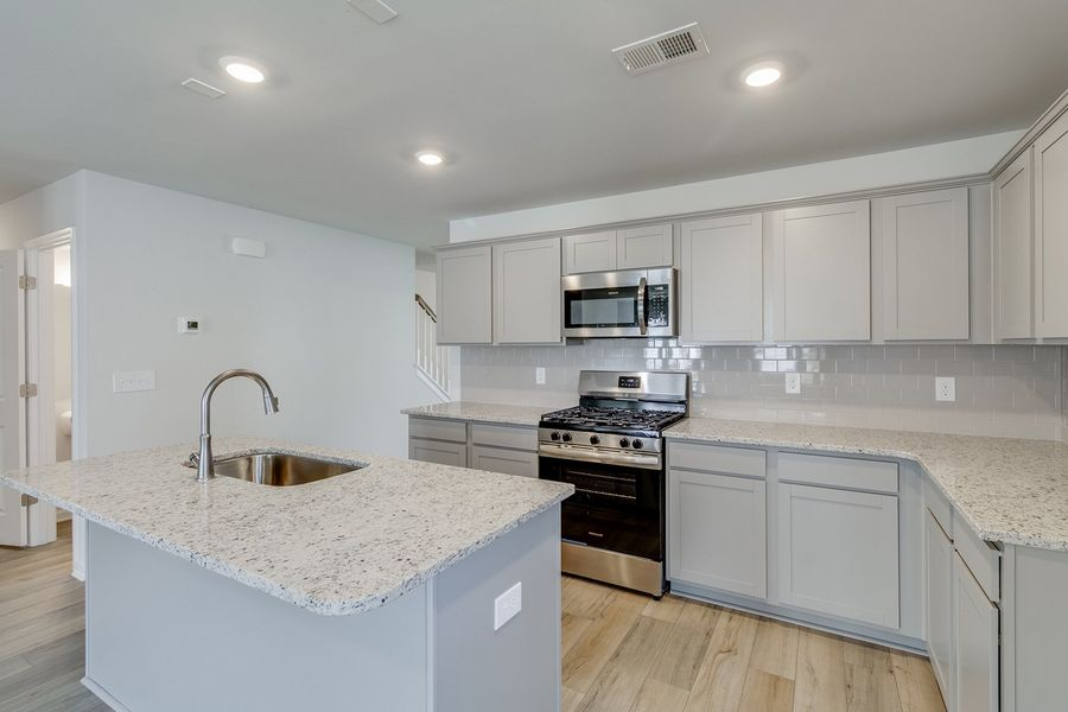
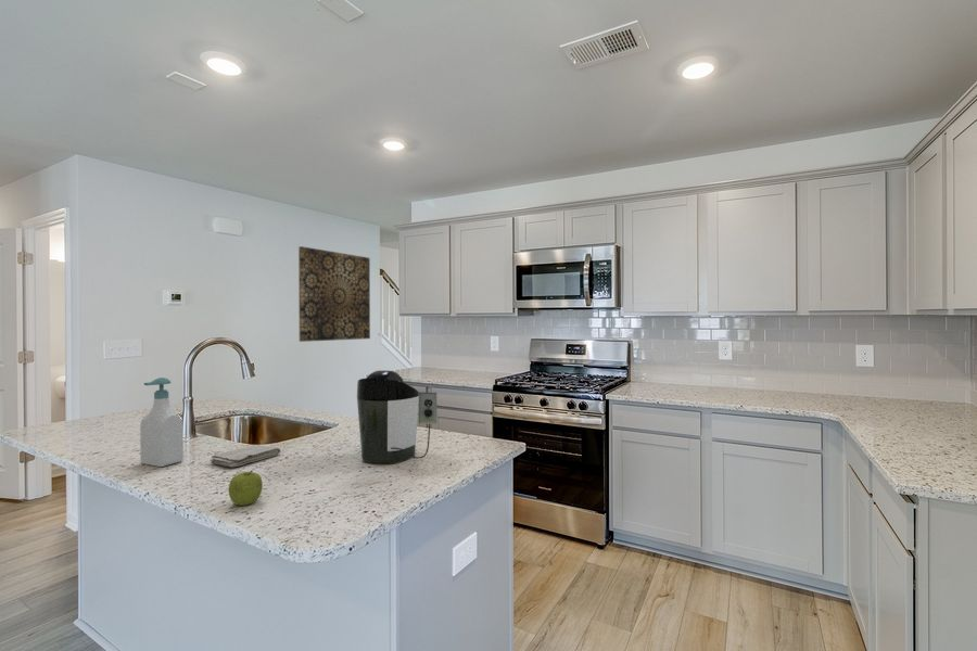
+ soap bottle (158, 420)
+ coffee maker (402, 413)
+ washcloth (245, 455)
+ fruit (245, 486)
+ wall art (337, 296)
